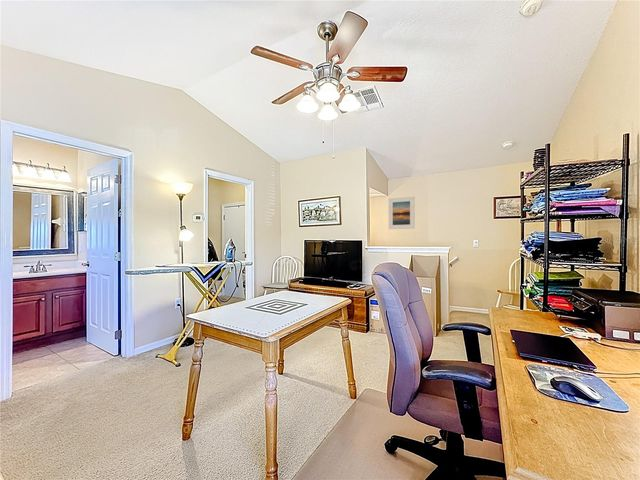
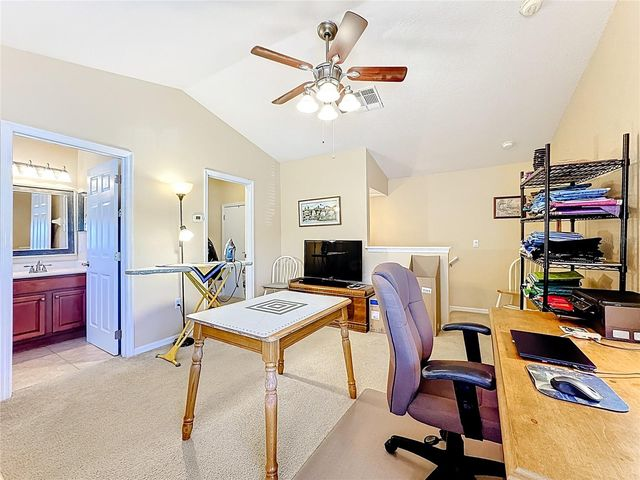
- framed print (401, 213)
